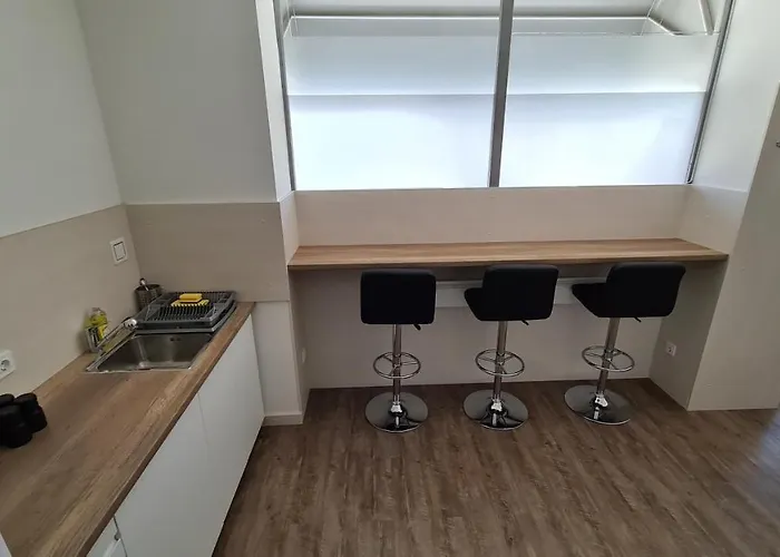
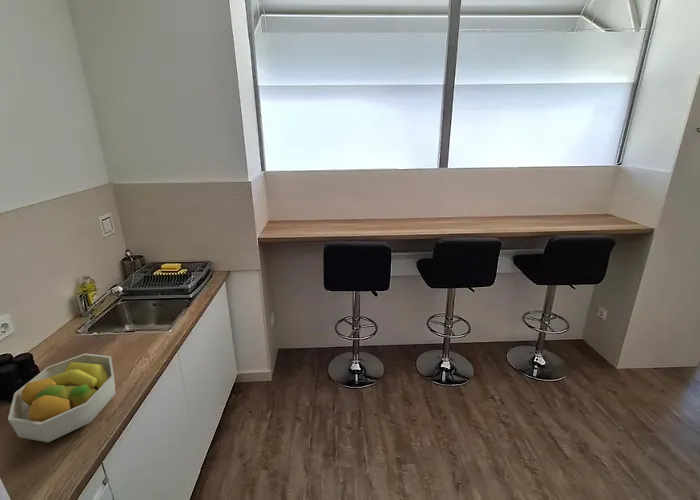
+ fruit bowl (67, 390)
